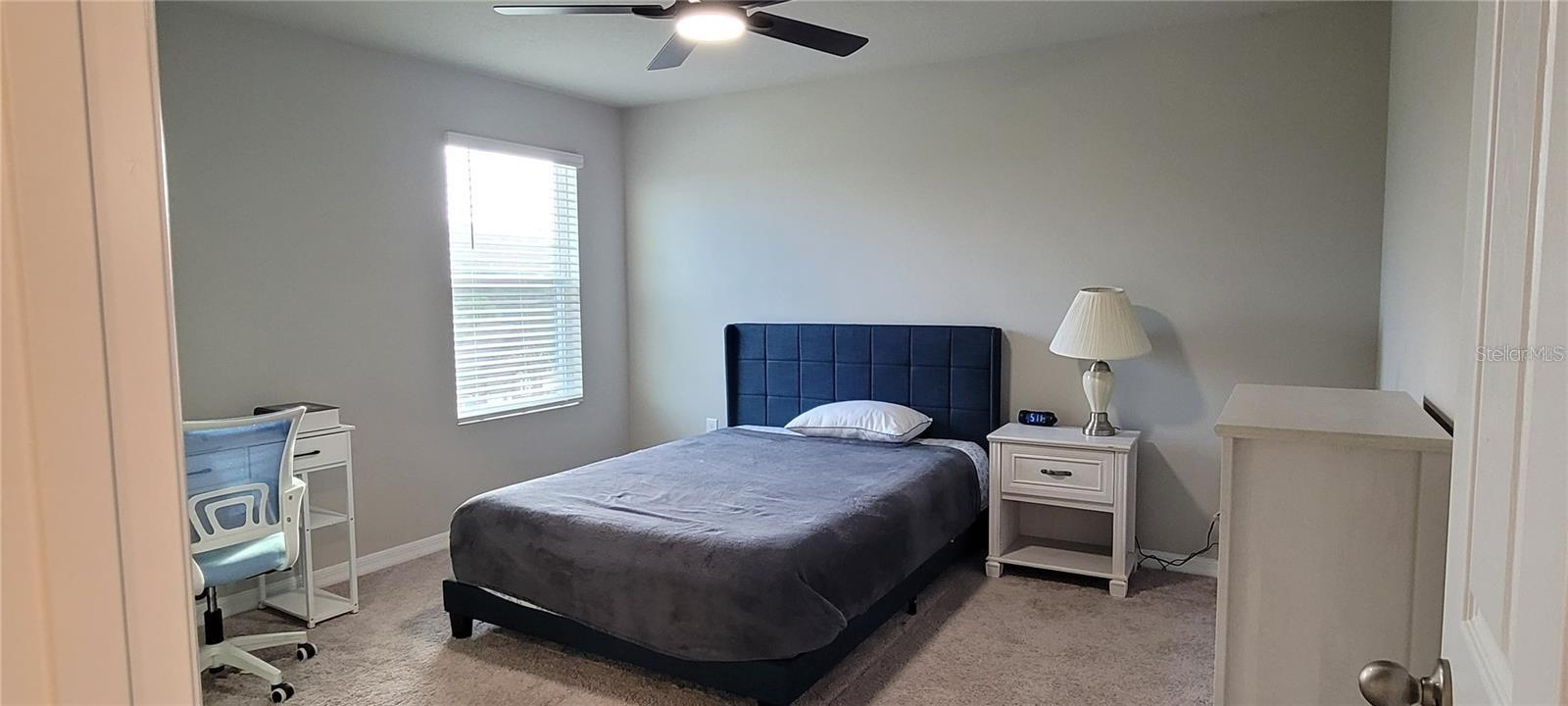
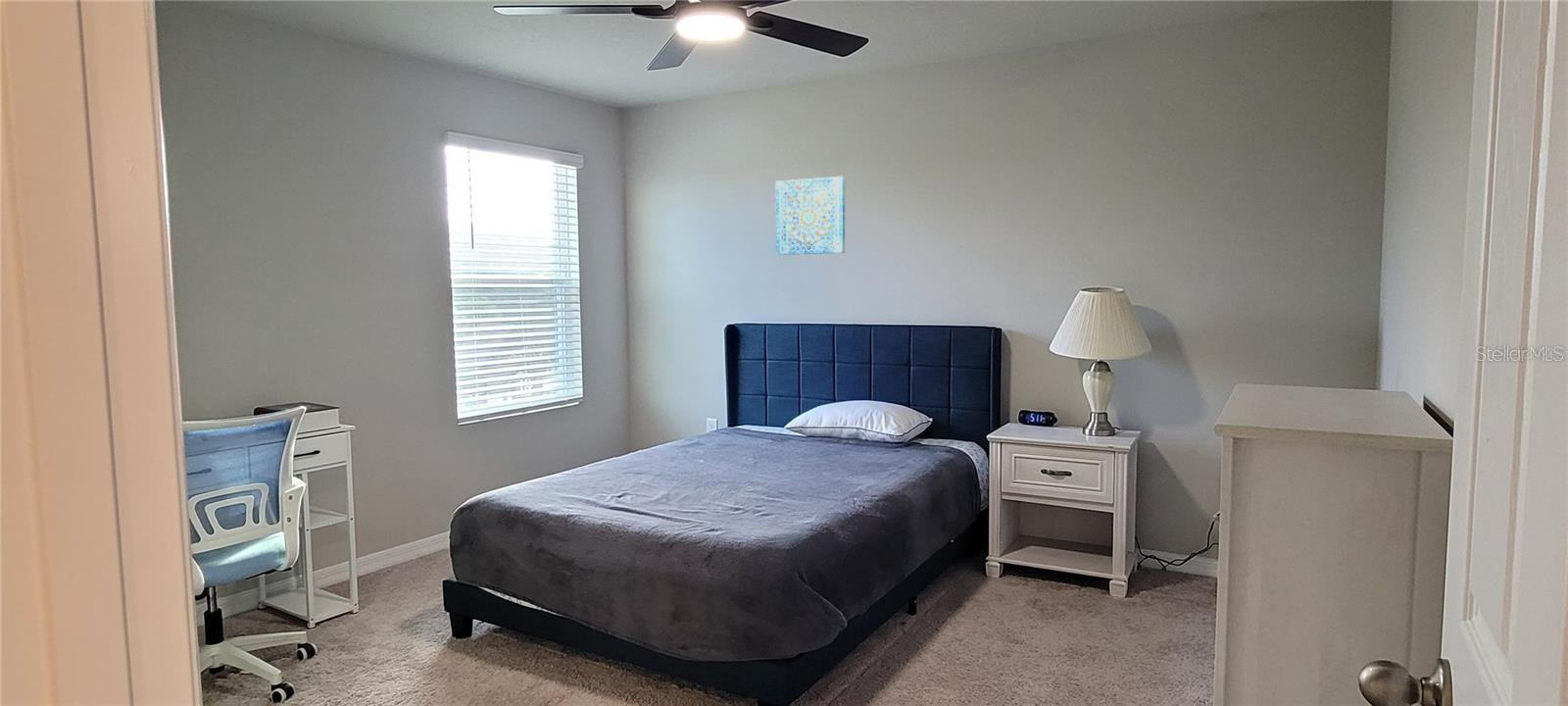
+ wall art (809, 216)
